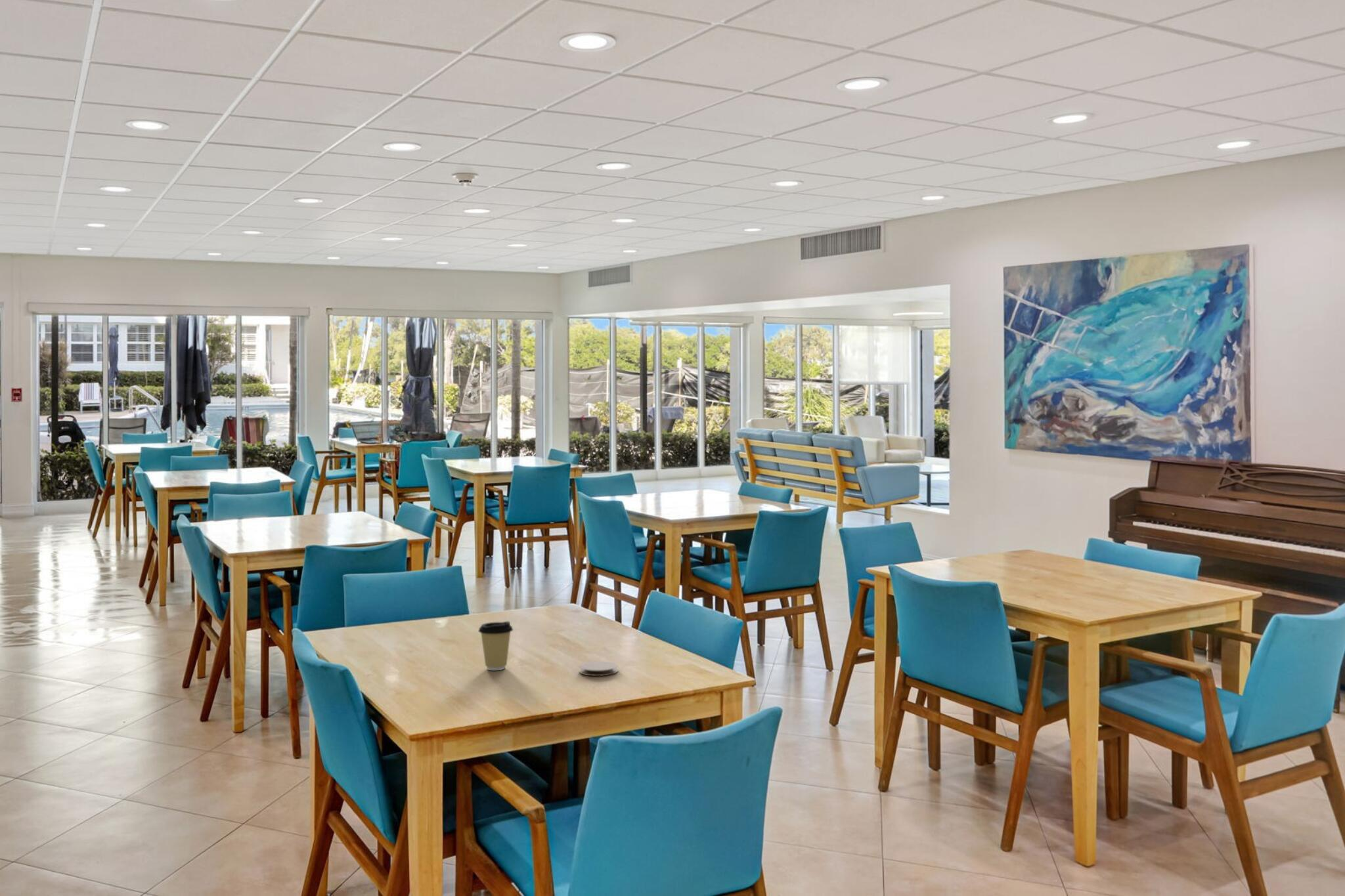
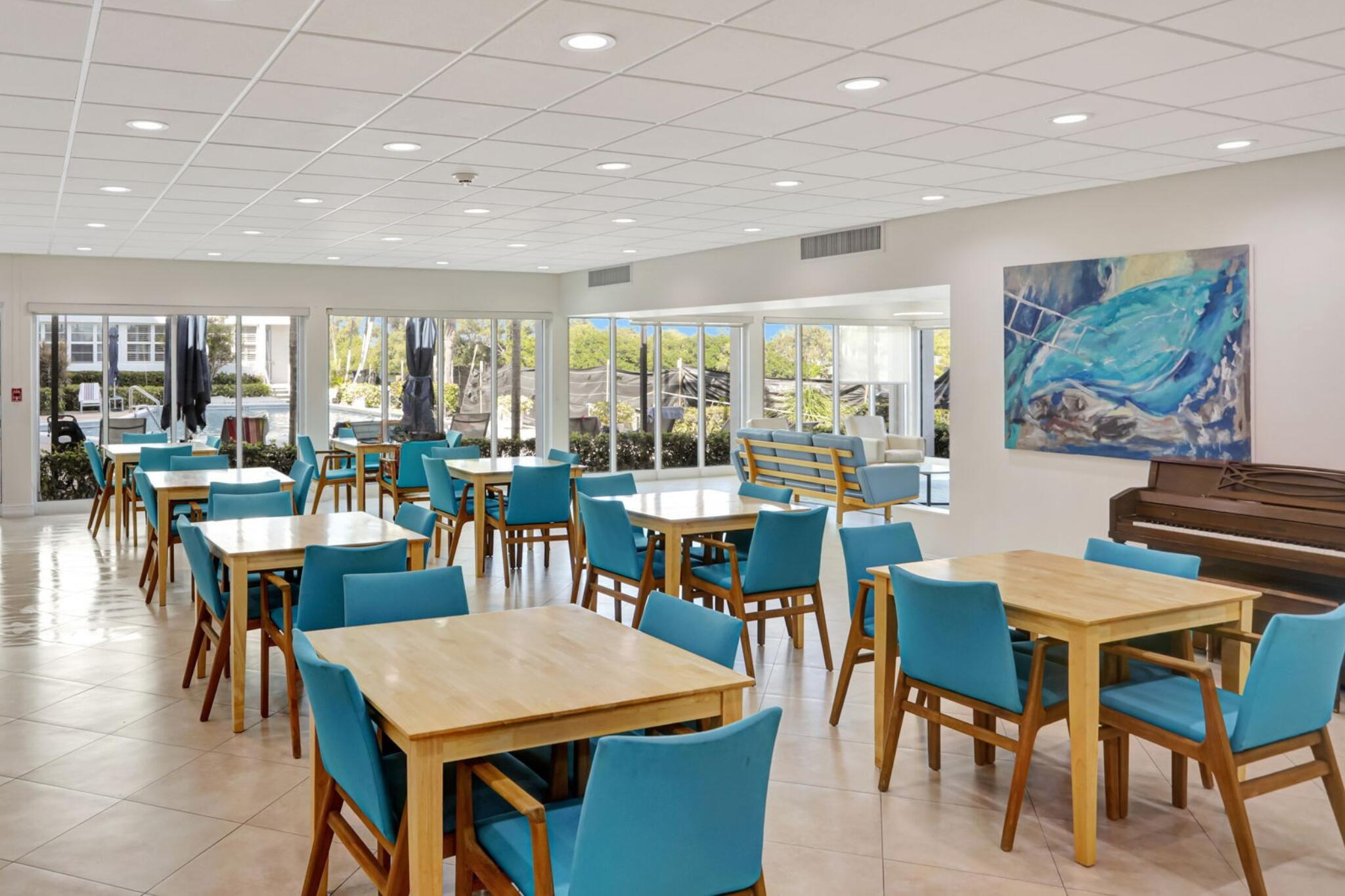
- coaster (598, 668)
- coffee cup (496, 645)
